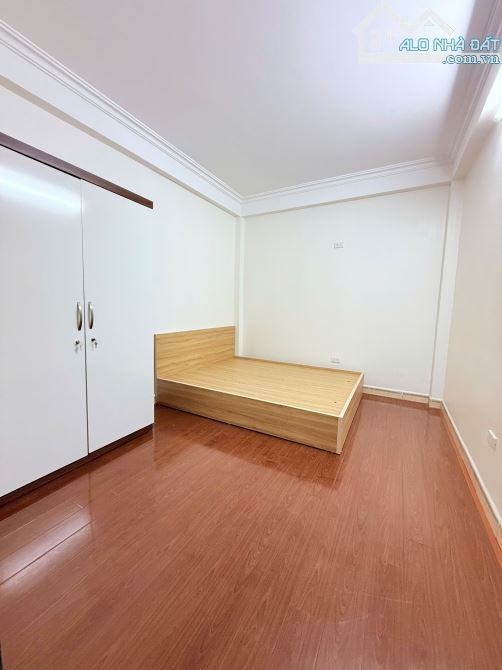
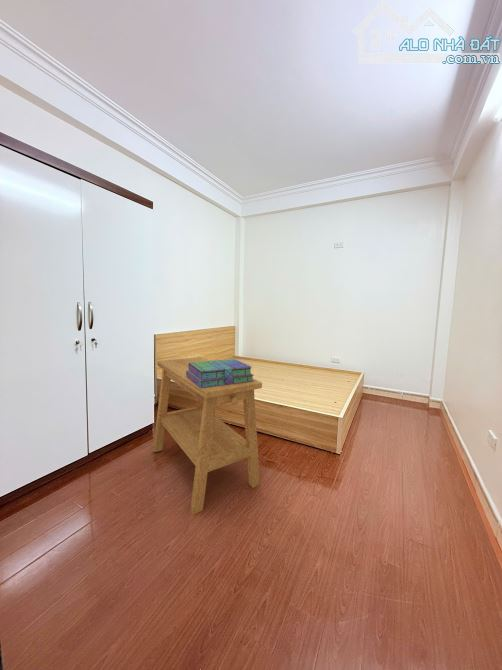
+ side table (202, 419)
+ stack of books (219, 371)
